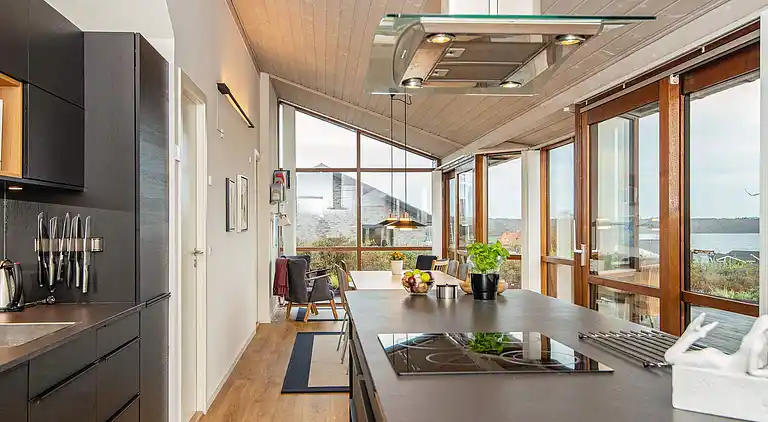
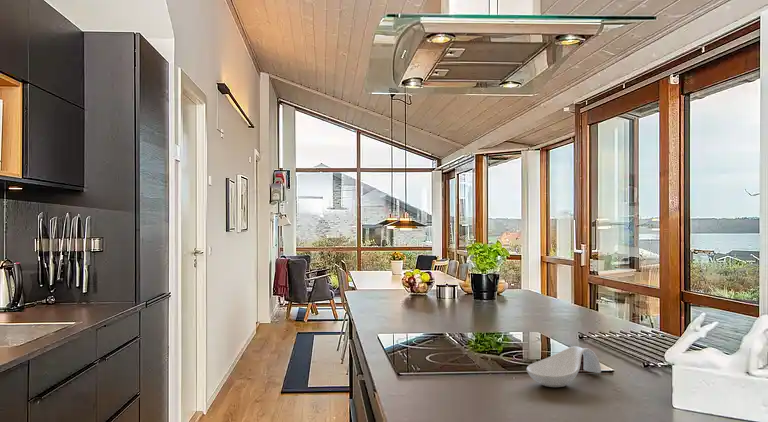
+ spoon rest (566, 365)
